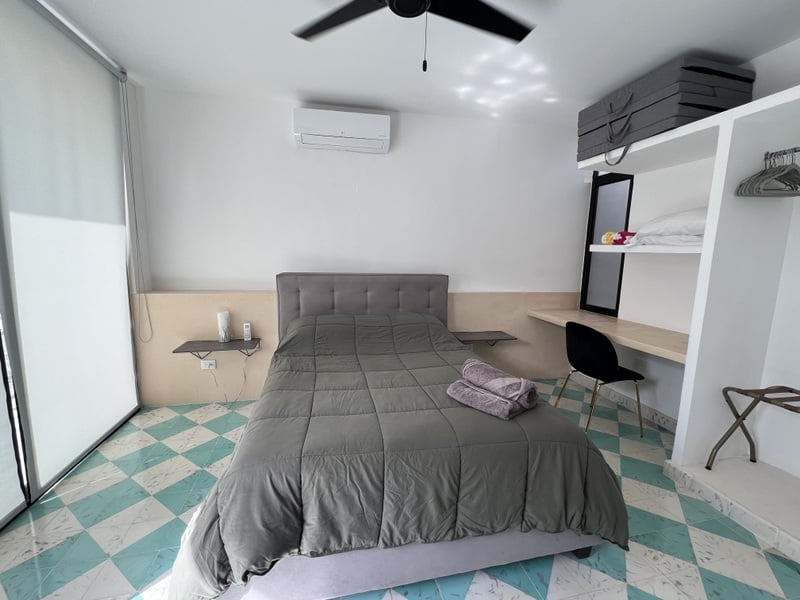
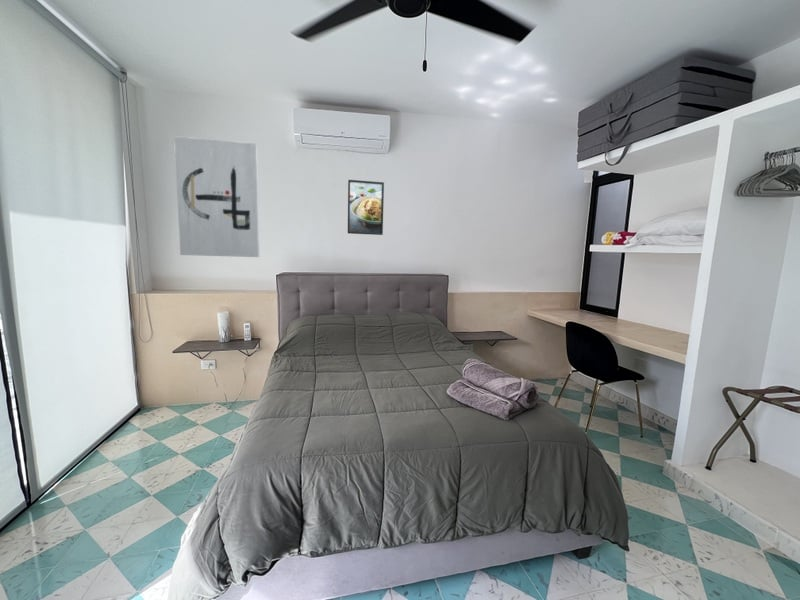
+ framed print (365, 207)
+ wall art (219, 199)
